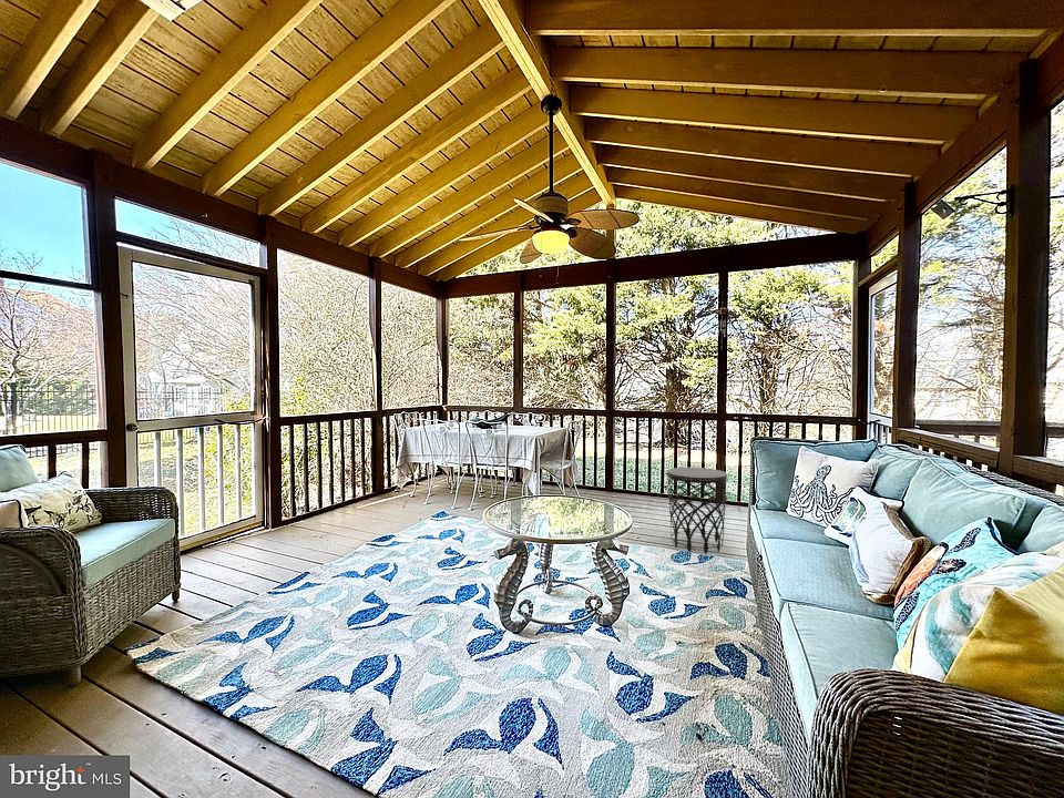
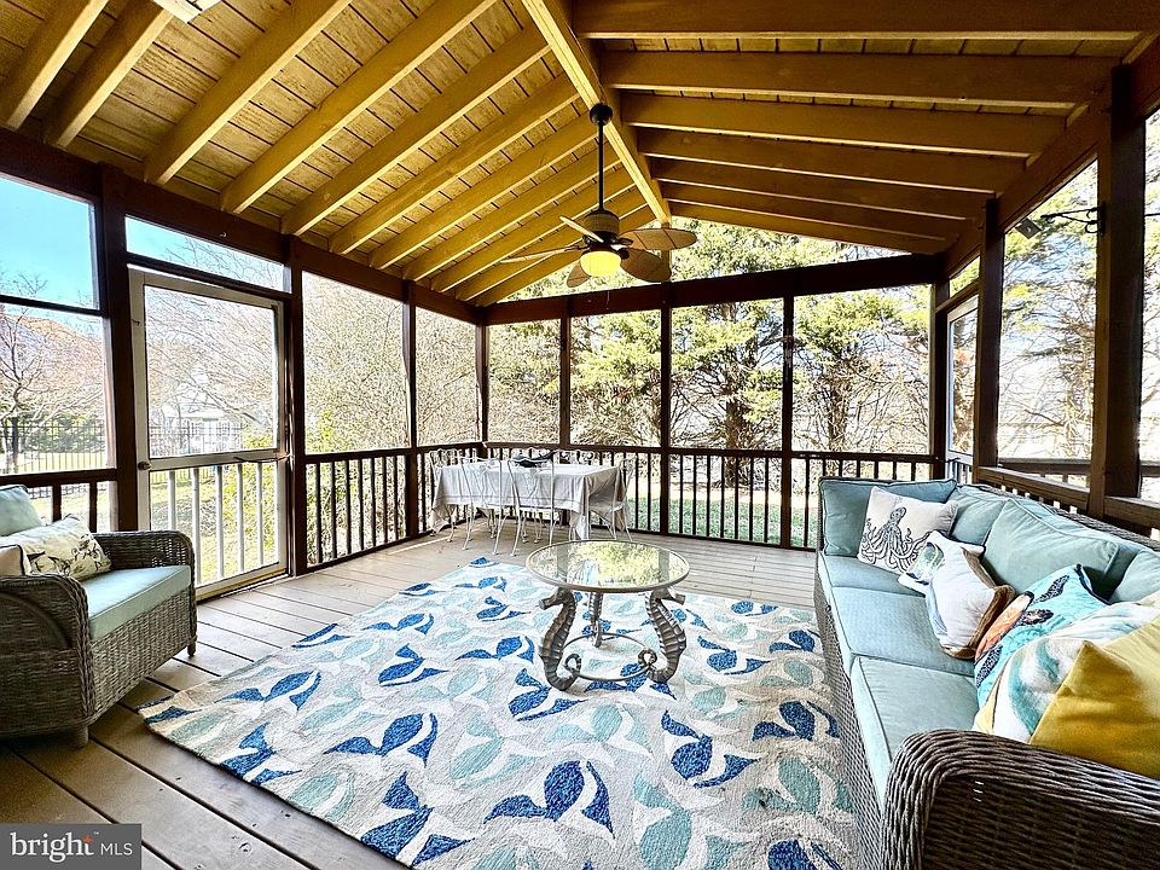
- side table (696, 508)
